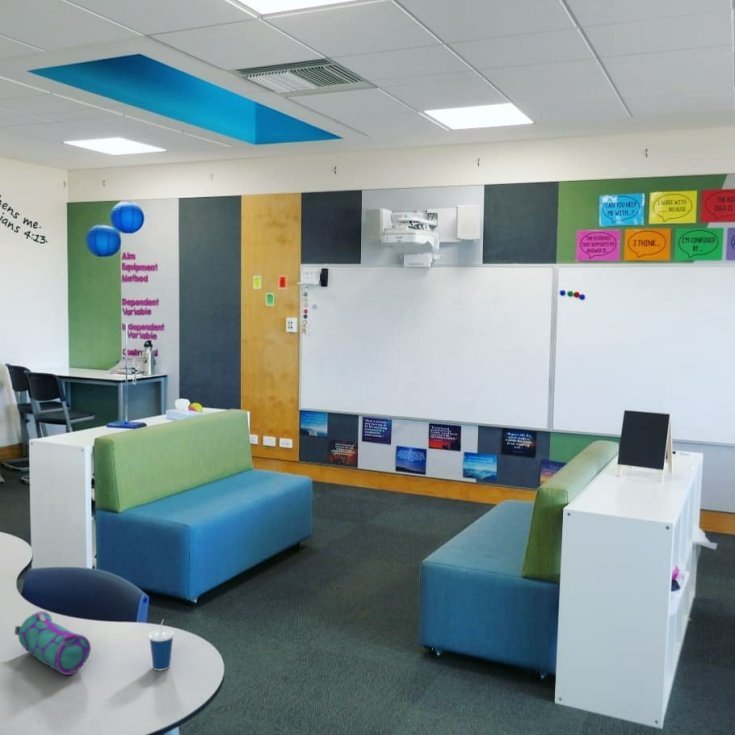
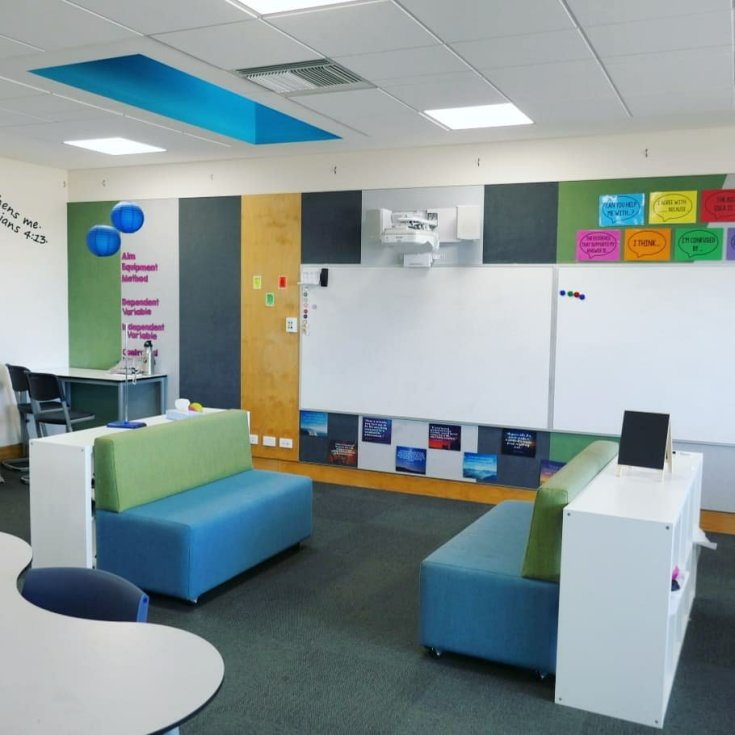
- cup (161, 641)
- pencil case (53, 641)
